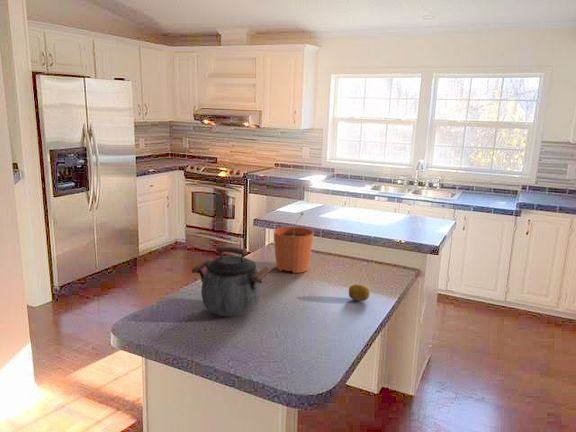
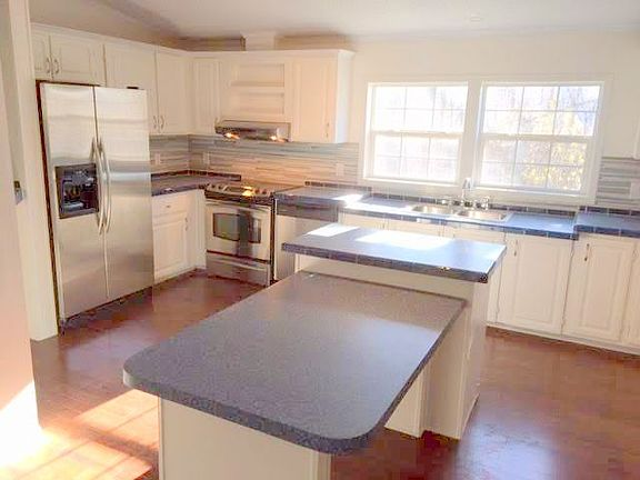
- kettle (231, 279)
- fruit (358, 292)
- plant pot (293, 240)
